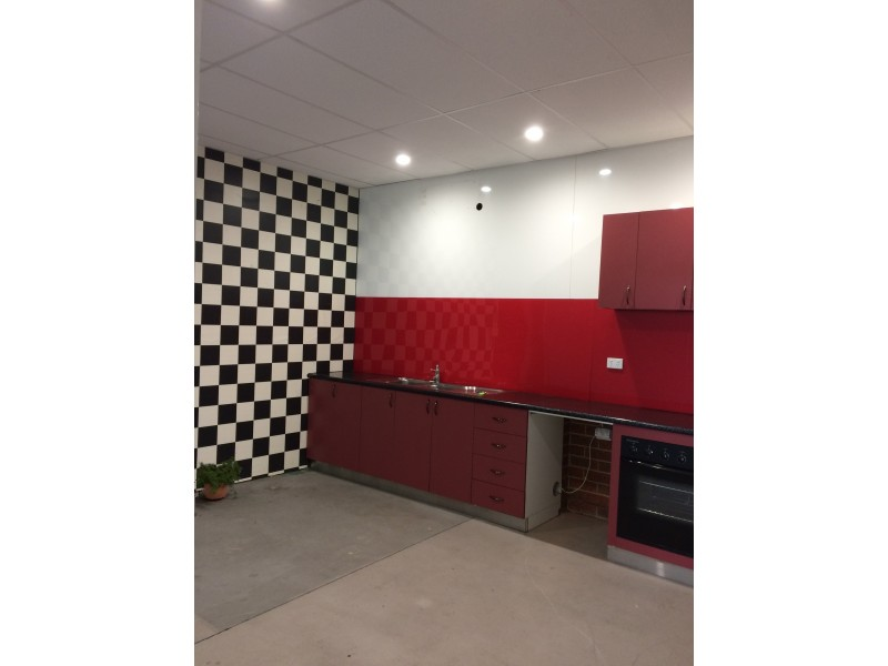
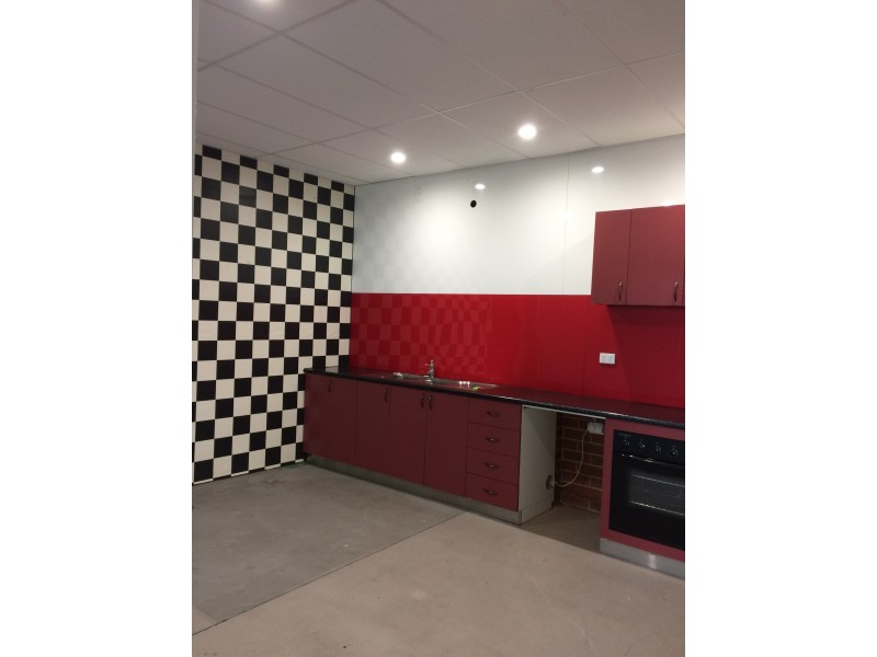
- potted plant (214, 478)
